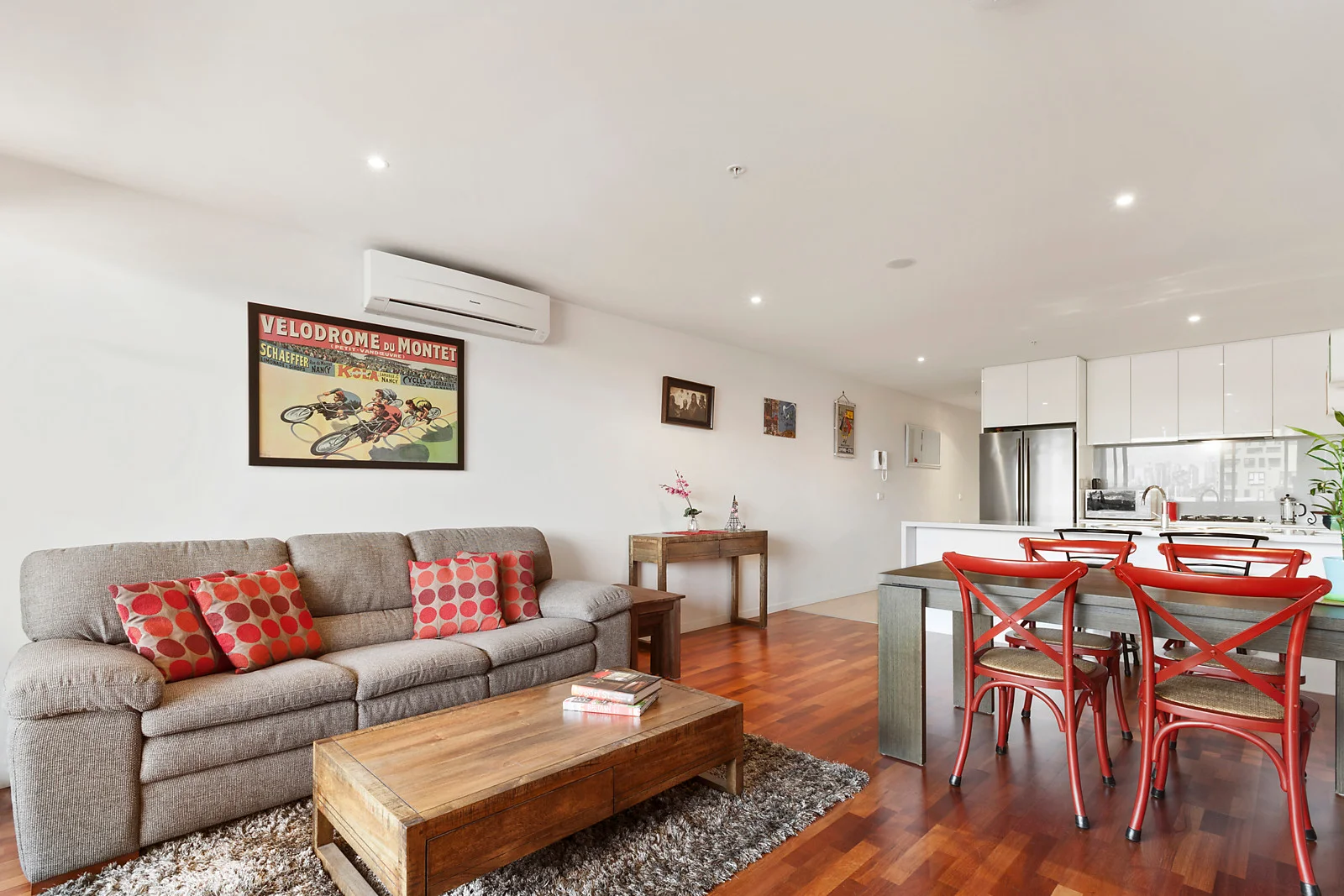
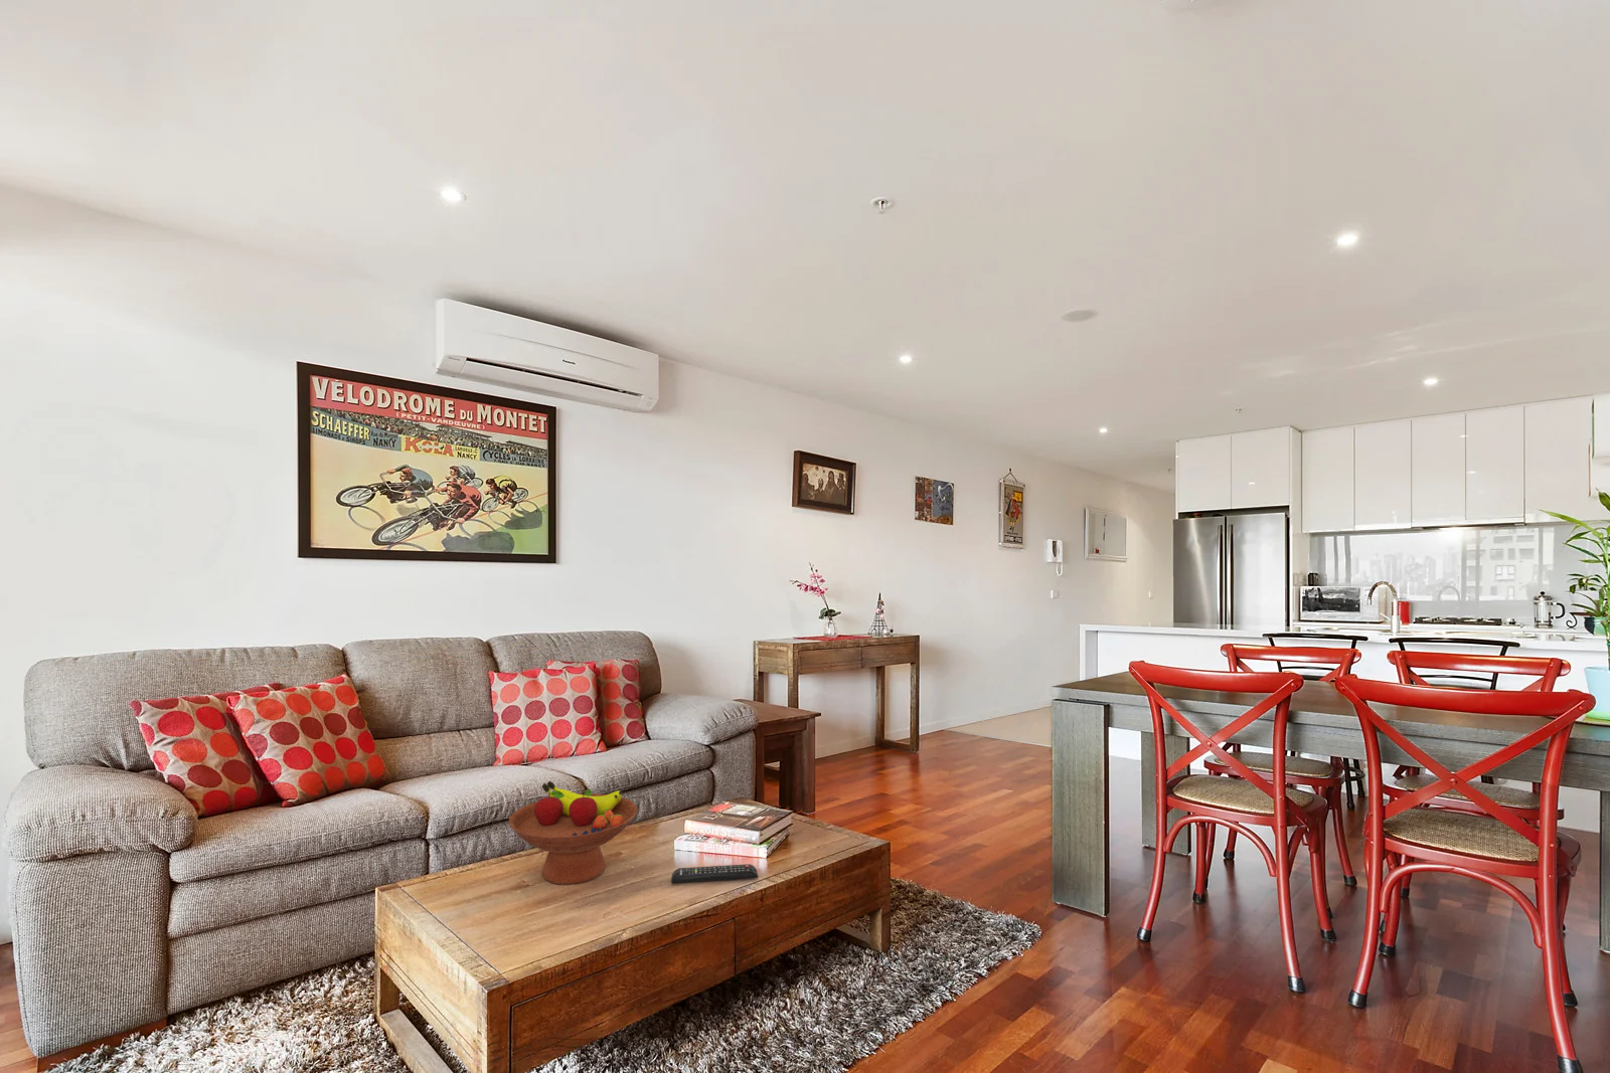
+ remote control (714, 874)
+ fruit bowl (574, 831)
